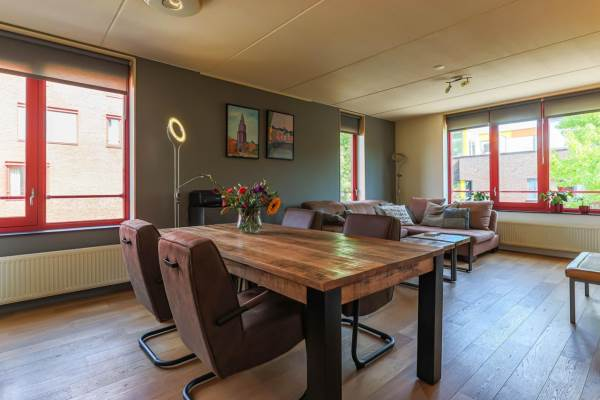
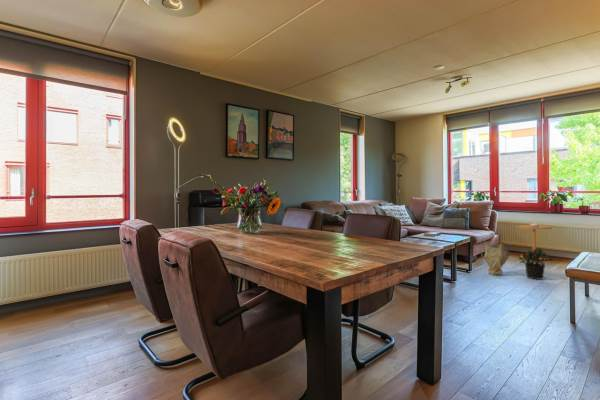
+ potted plant (536, 263)
+ side table (534, 240)
+ bag (494, 257)
